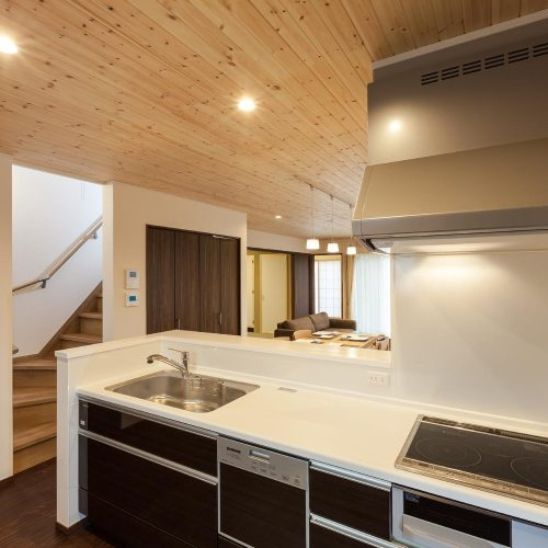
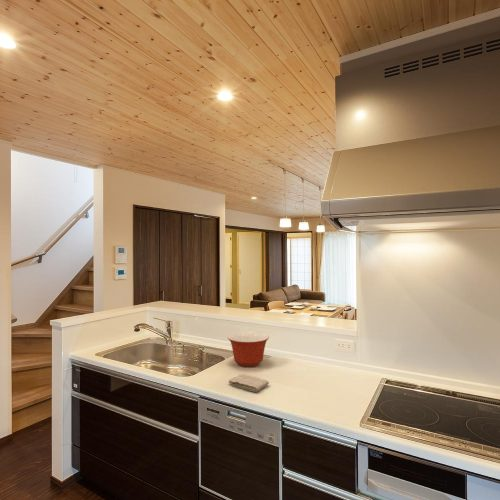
+ mixing bowl (248, 349)
+ washcloth (248, 381)
